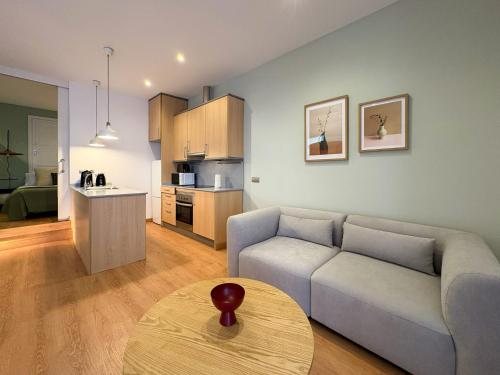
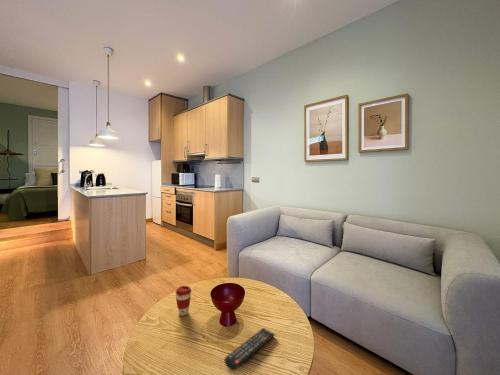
+ remote control (251, 347)
+ coffee cup (183, 300)
